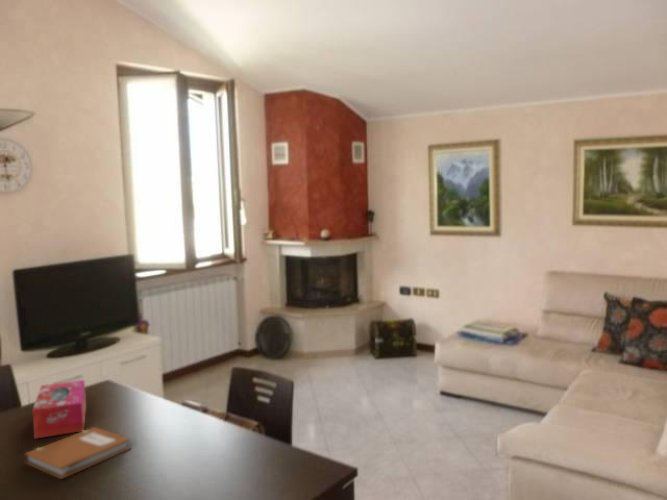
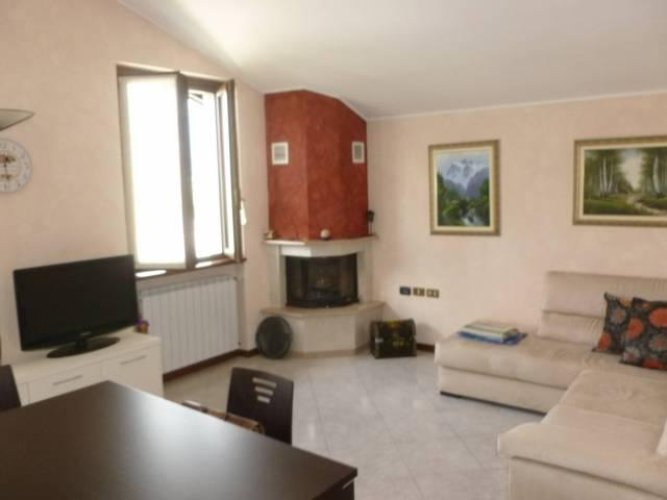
- notebook (80, 449)
- tissue box (61, 407)
